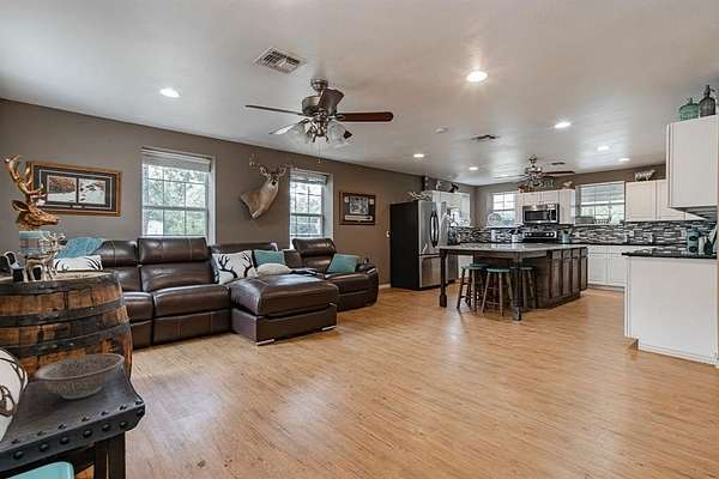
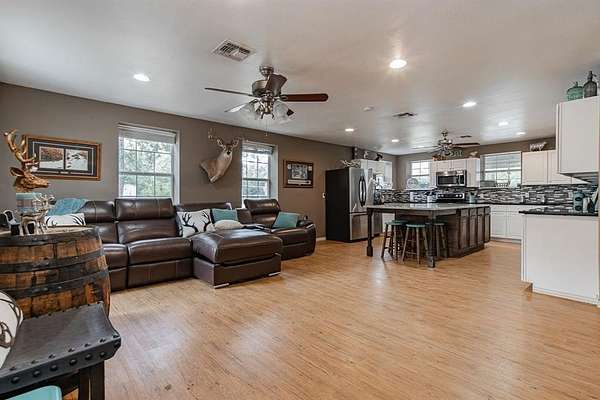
- decorative bowl (81, 378)
